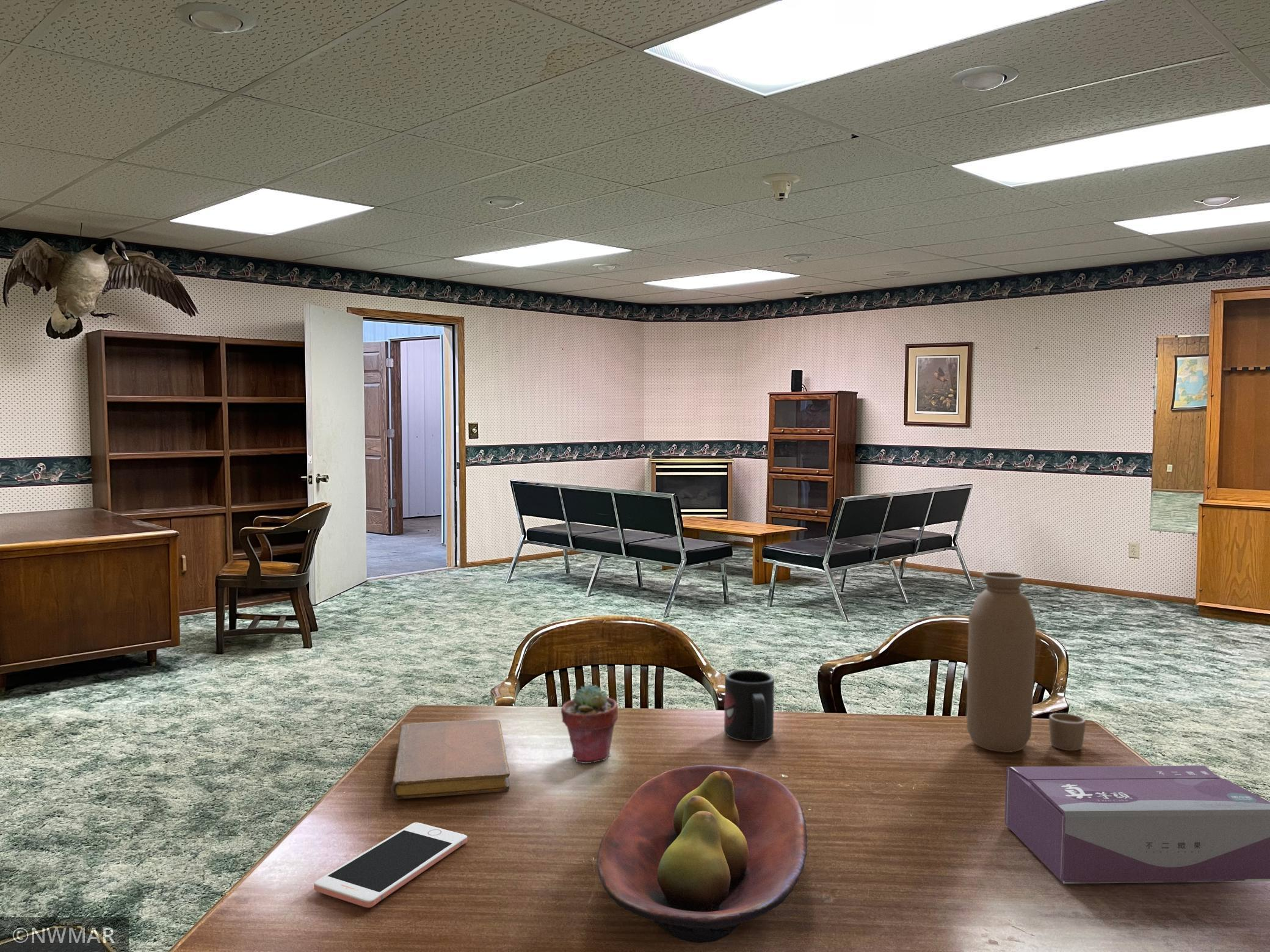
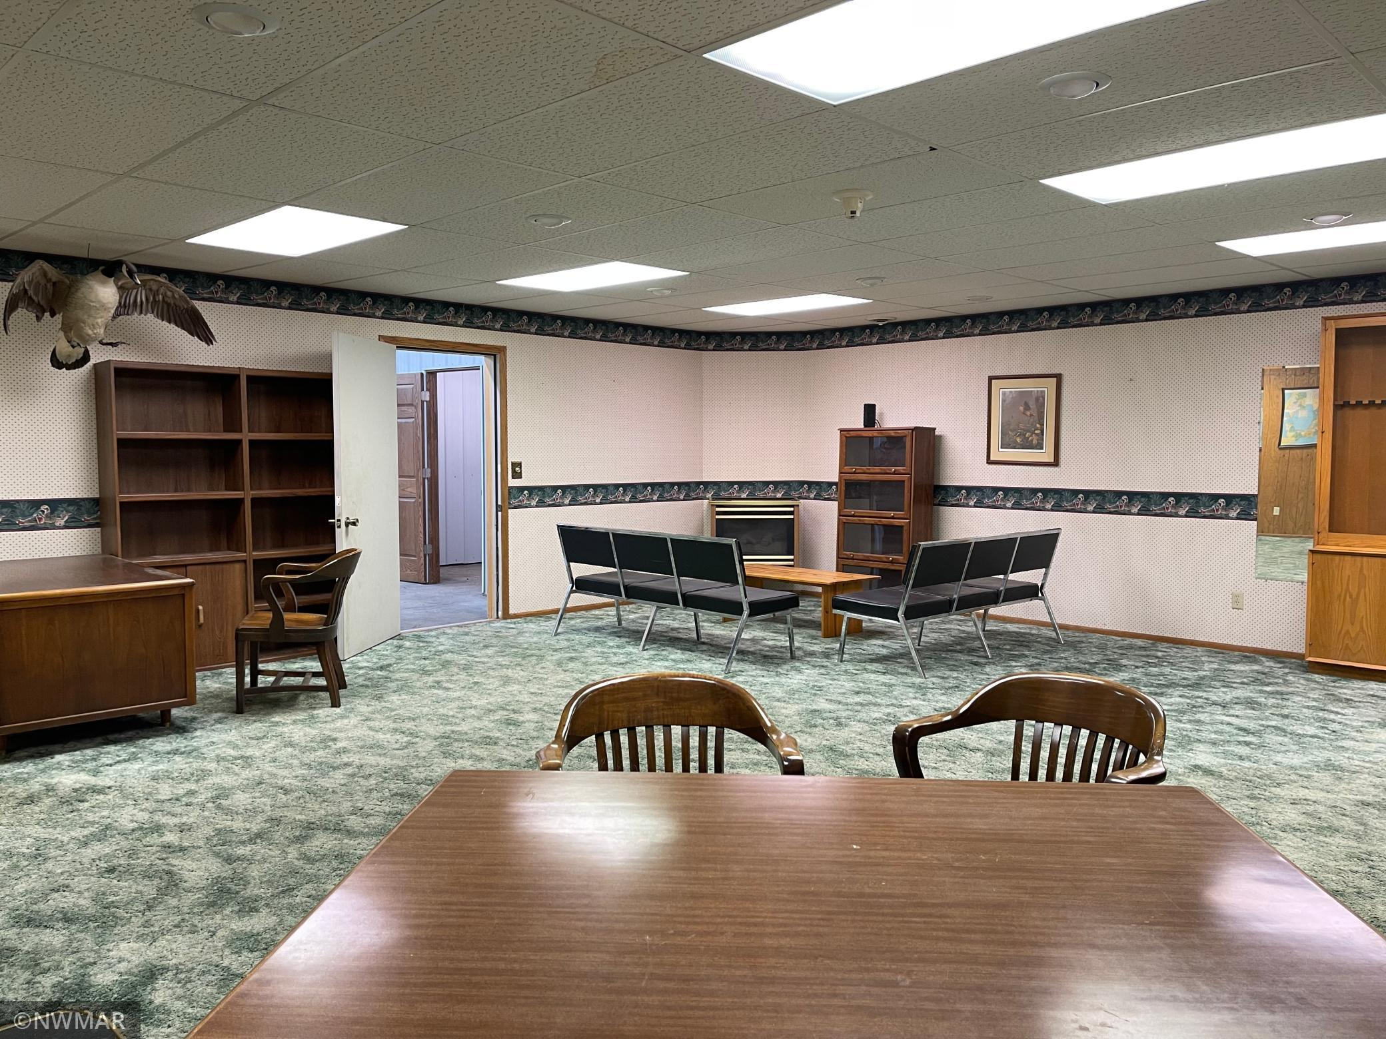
- potted succulent (590, 719)
- mug (752, 708)
- water bottle (1027, 660)
- cell phone (394, 861)
- fruit bowl (706, 834)
- notebook (451, 755)
- tissue box (1136, 817)
